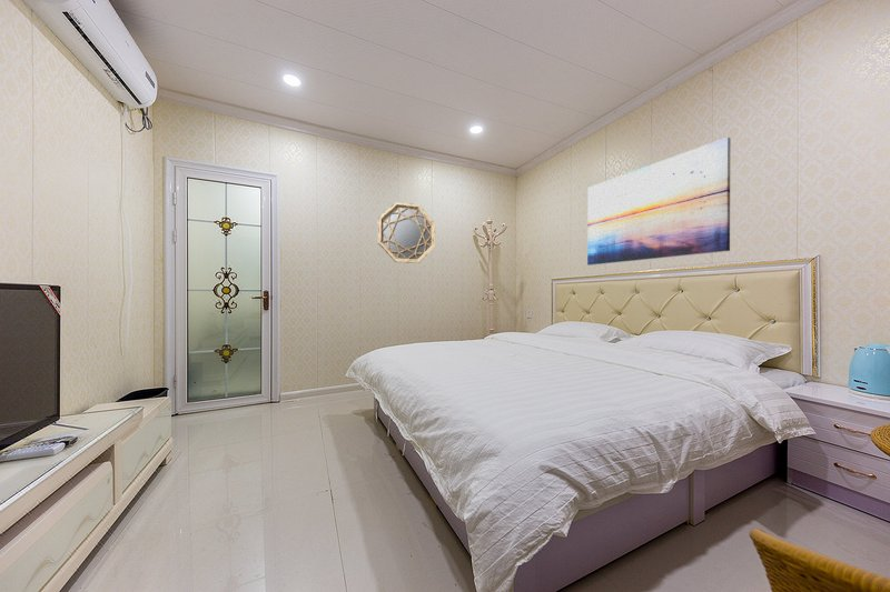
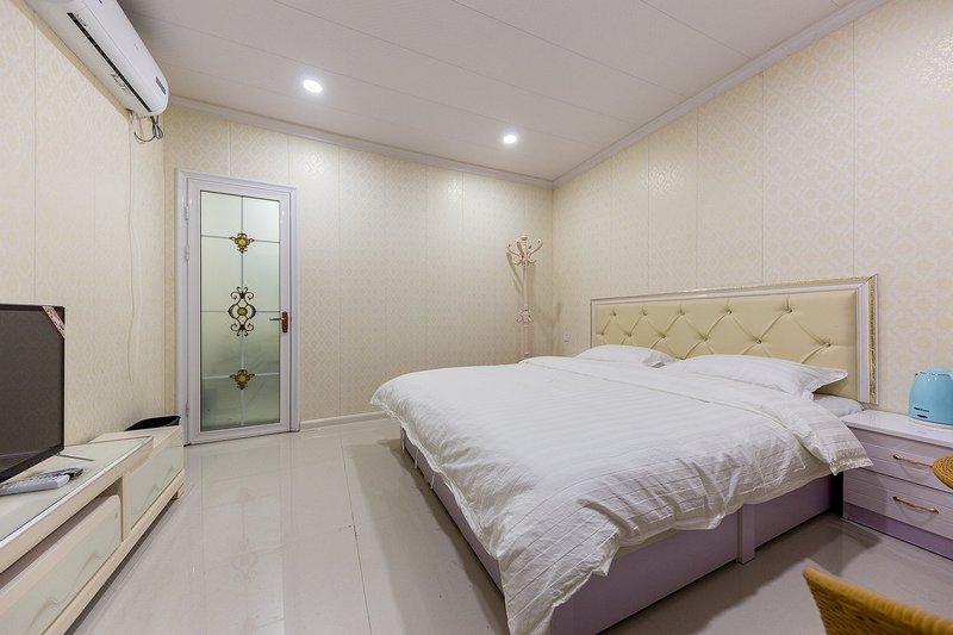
- home mirror (407, 232)
- wall art (645, 213)
